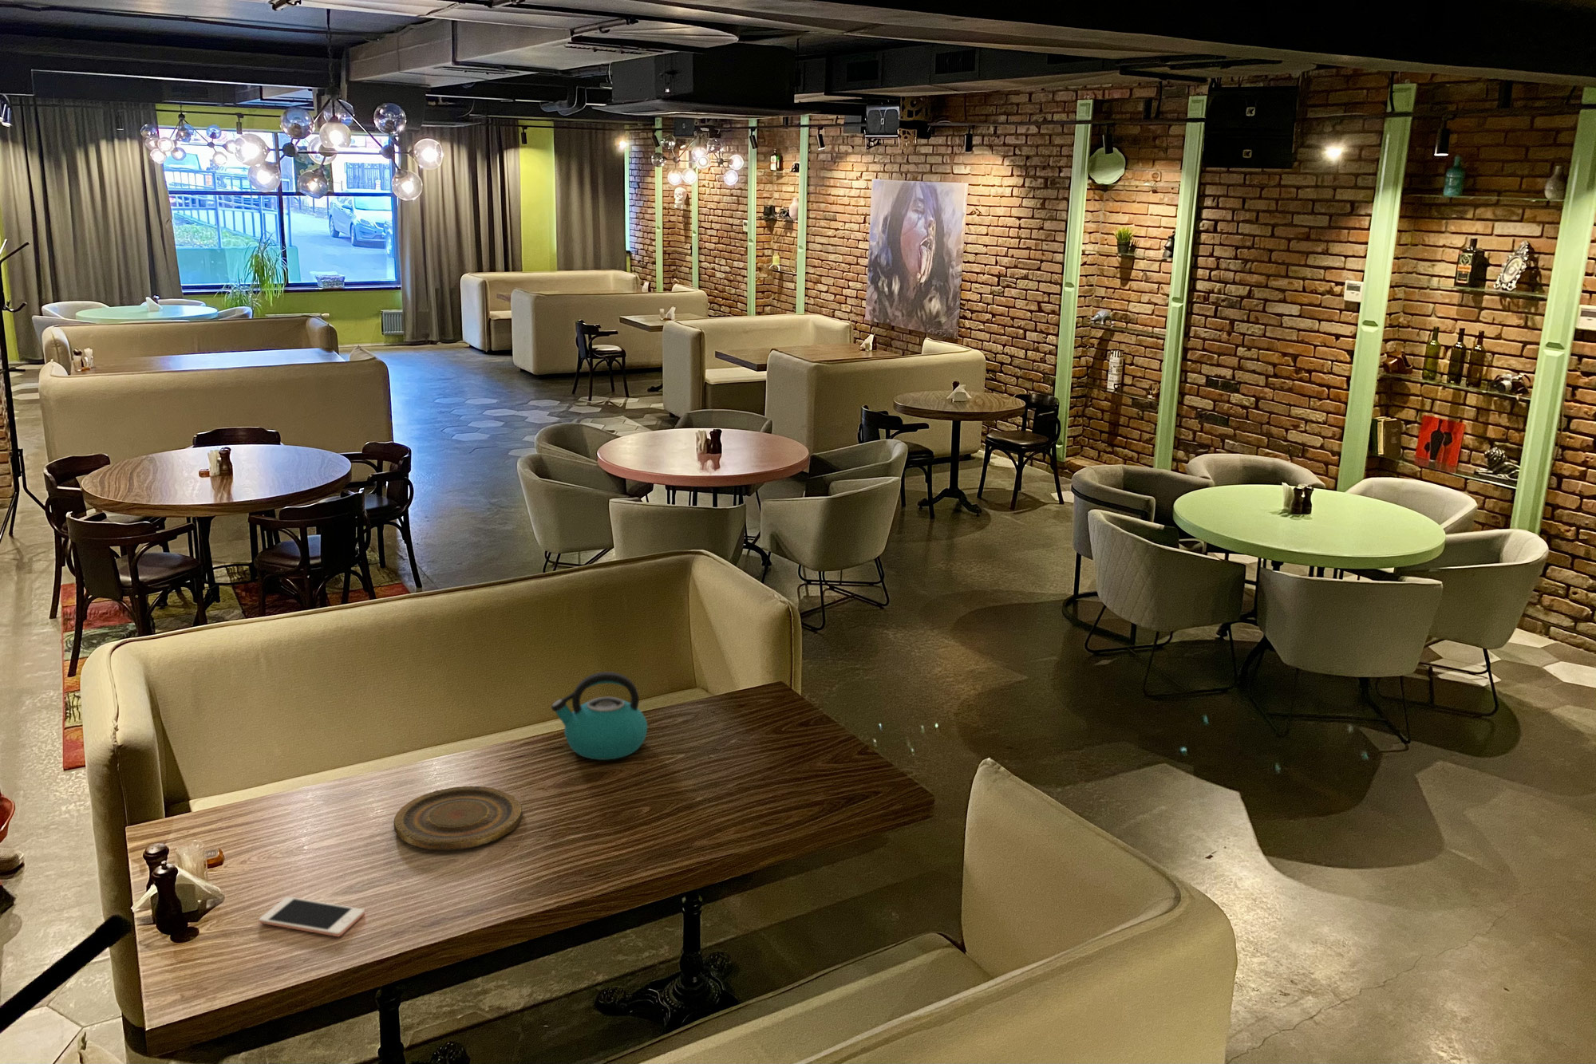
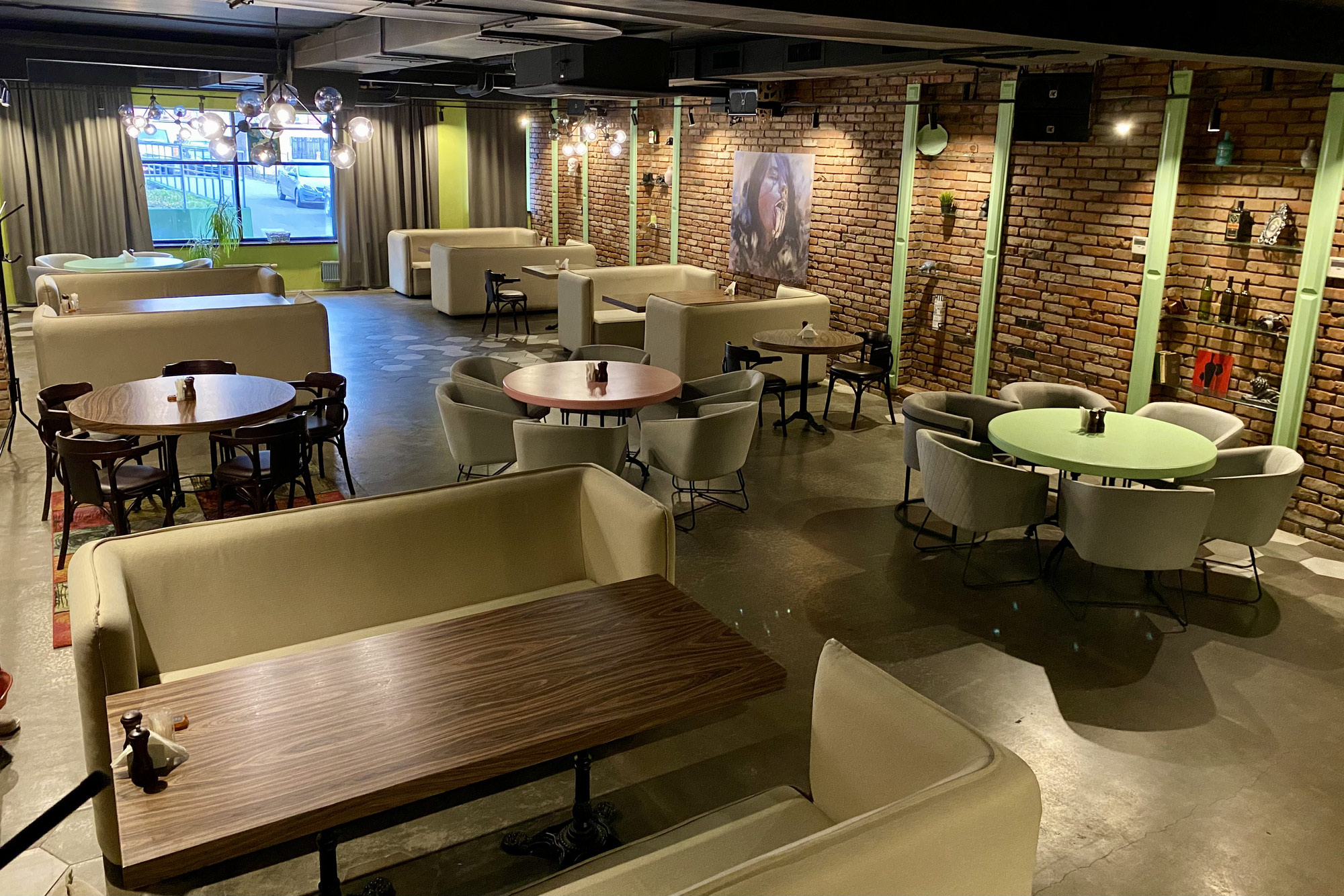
- cell phone (312, 917)
- kettle (600, 710)
- plate (458, 816)
